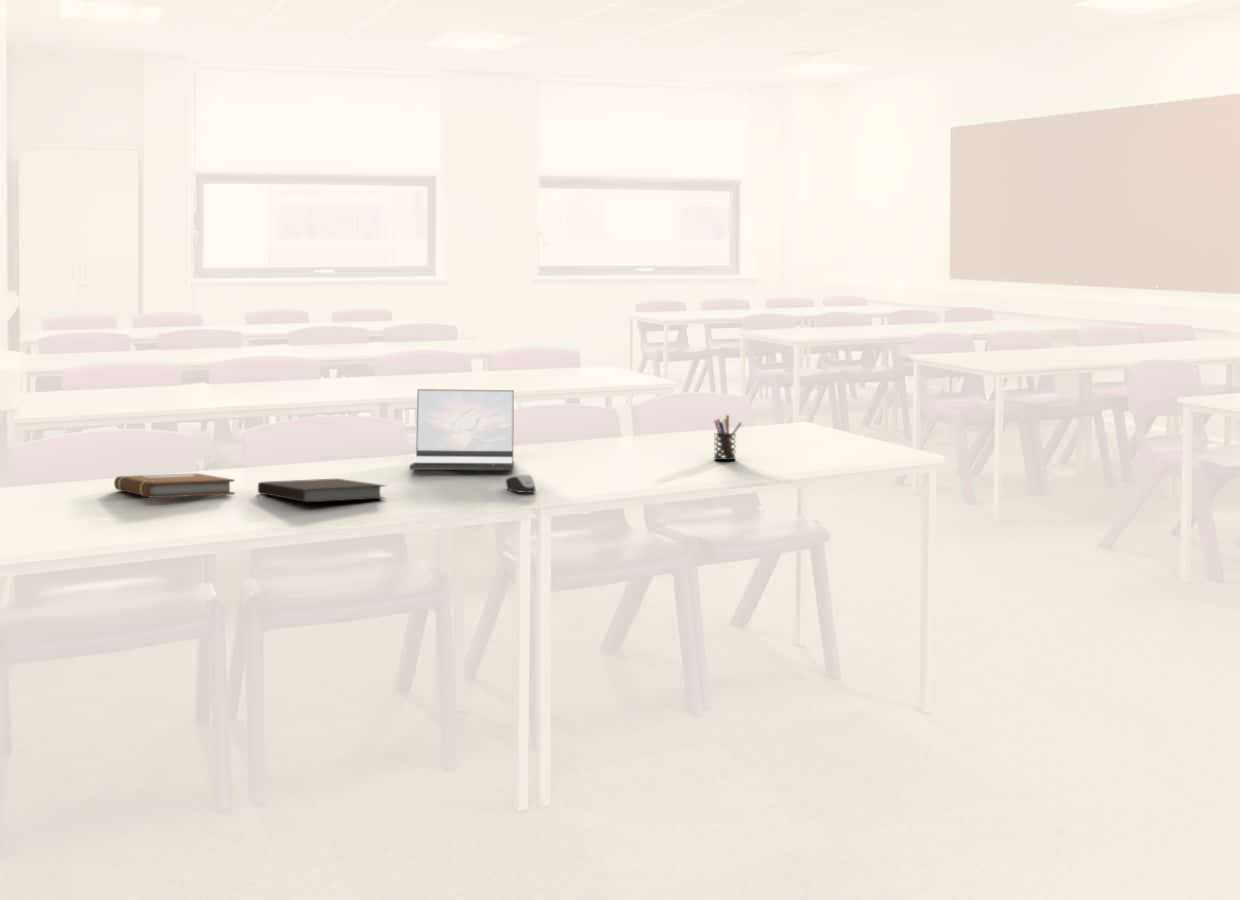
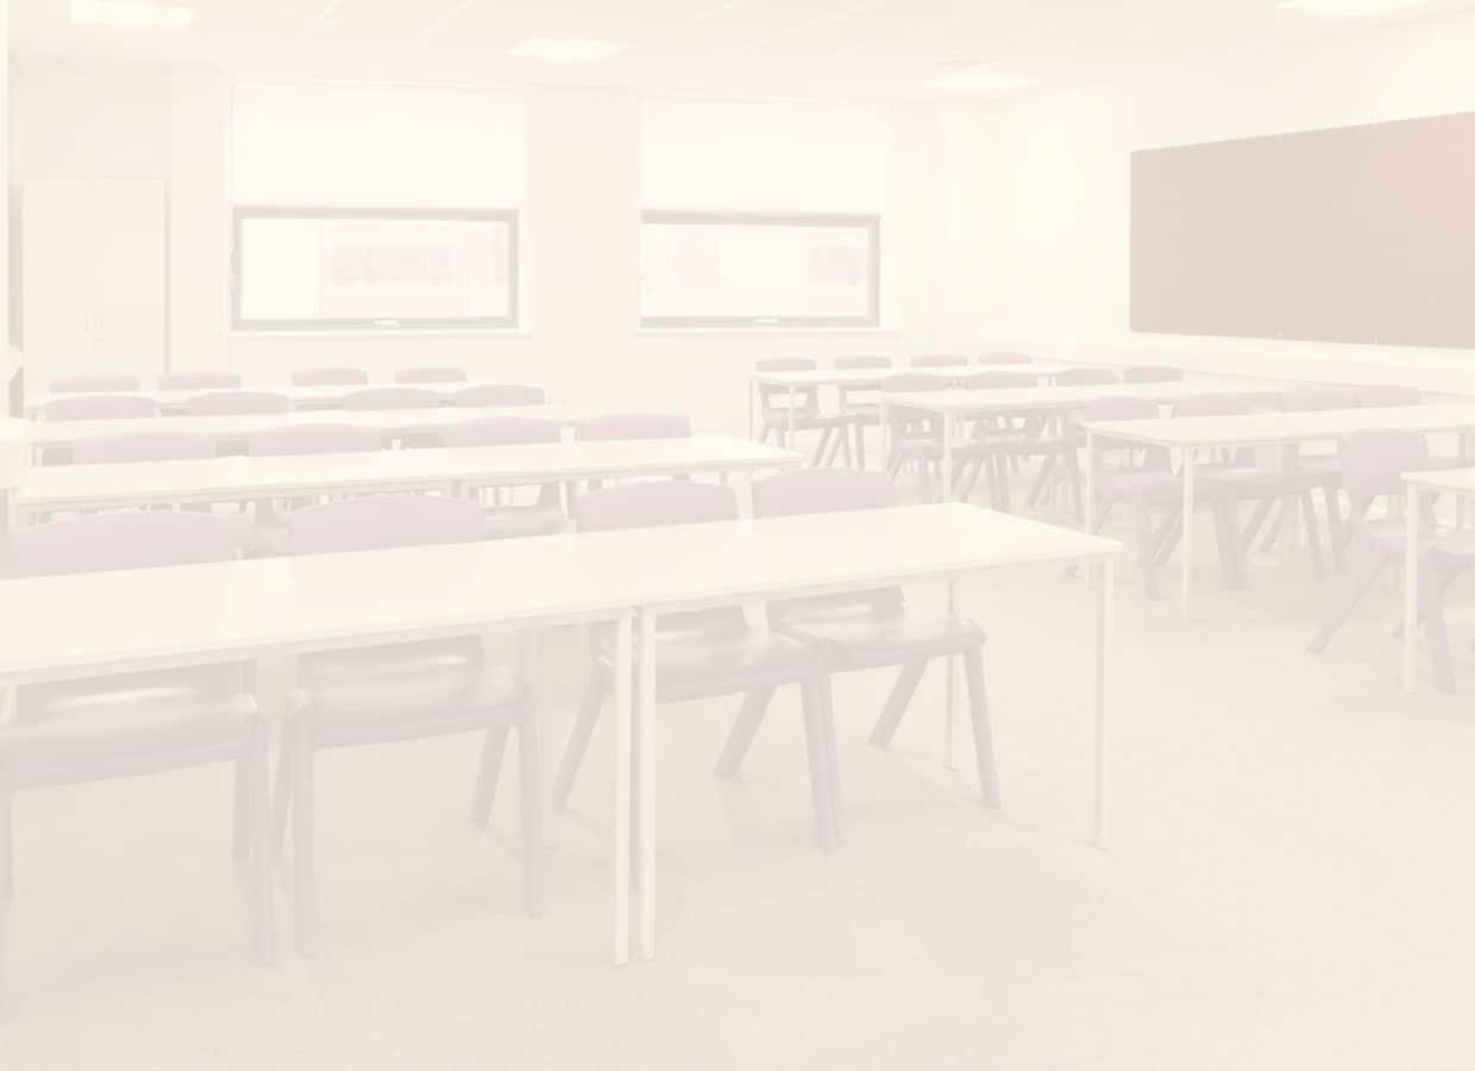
- notebook (321, 490)
- notebook (172, 485)
- laptop (463, 428)
- computer mouse (520, 482)
- pen holder (727, 437)
